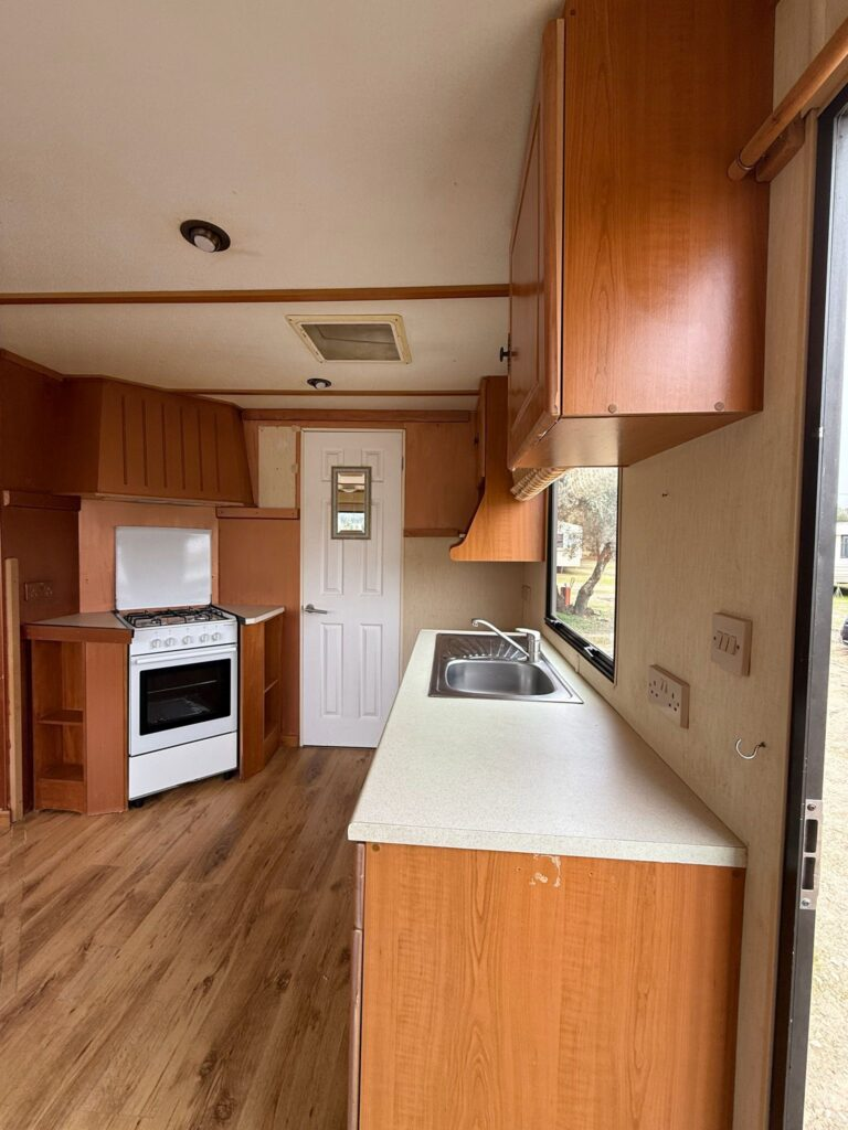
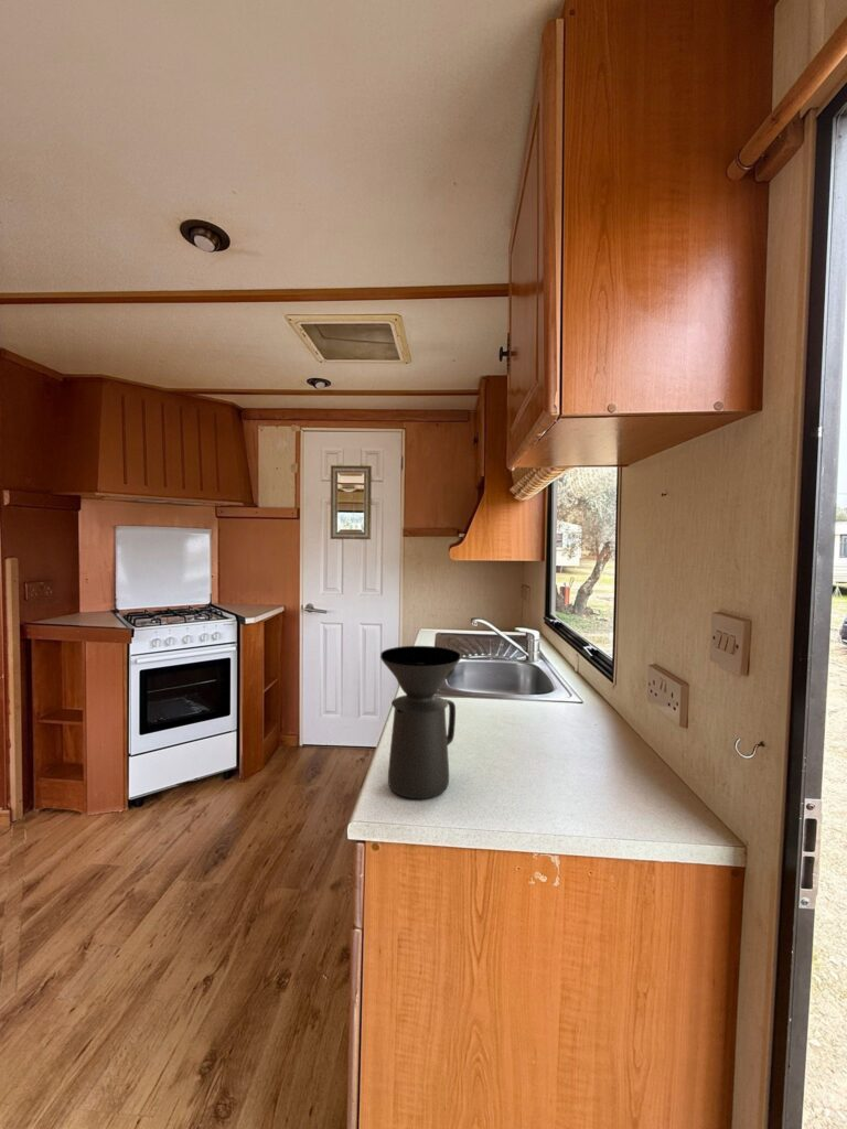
+ coffee maker (419, 719)
